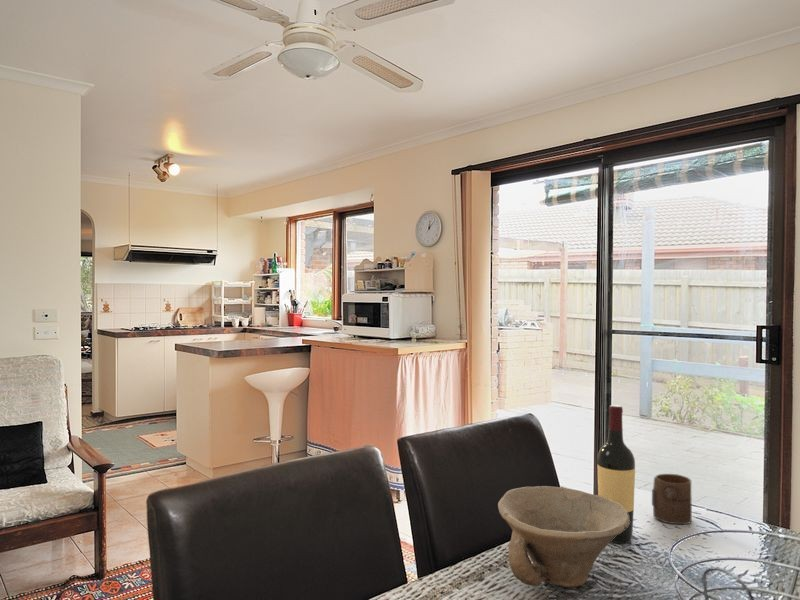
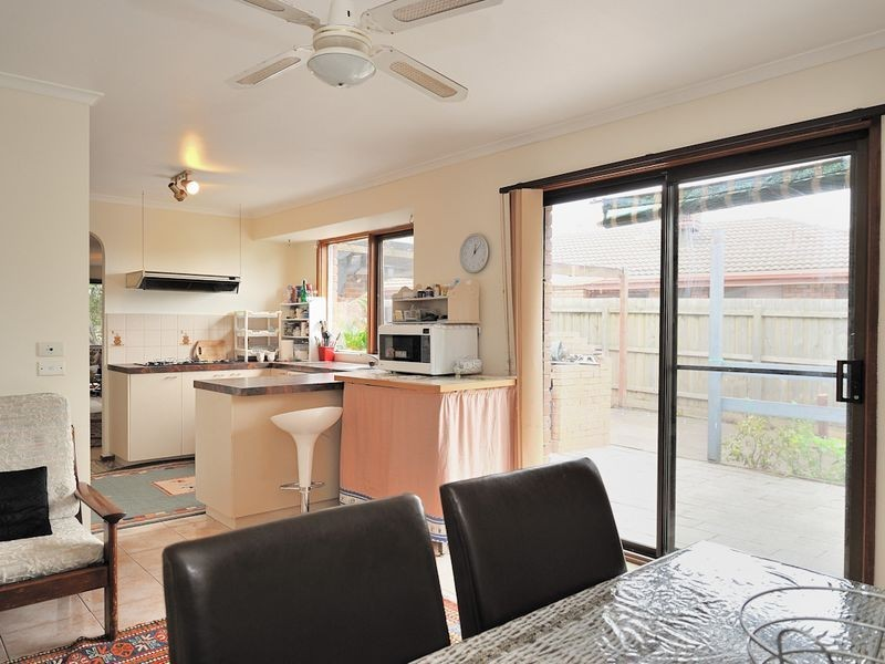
- wine bottle (616, 471)
- bowl (561, 540)
- cup (671, 498)
